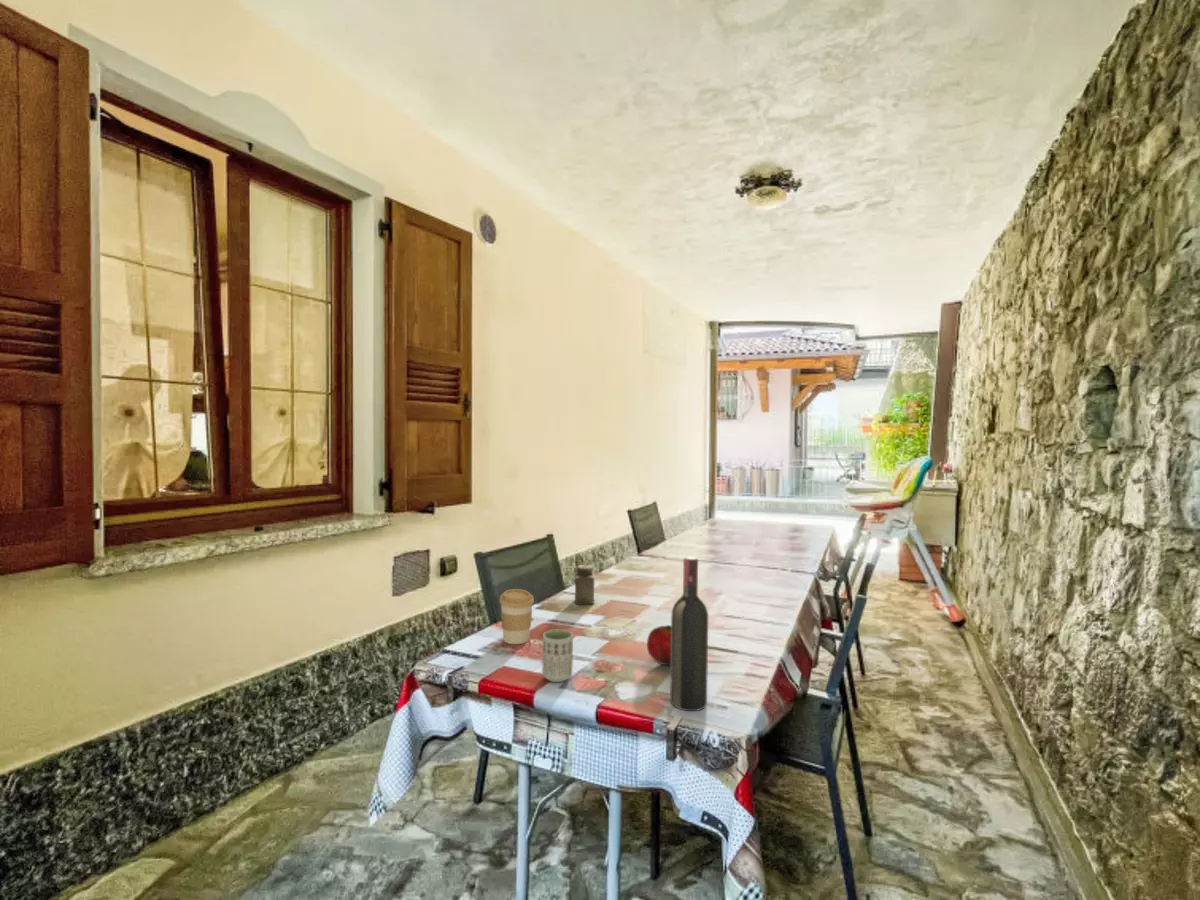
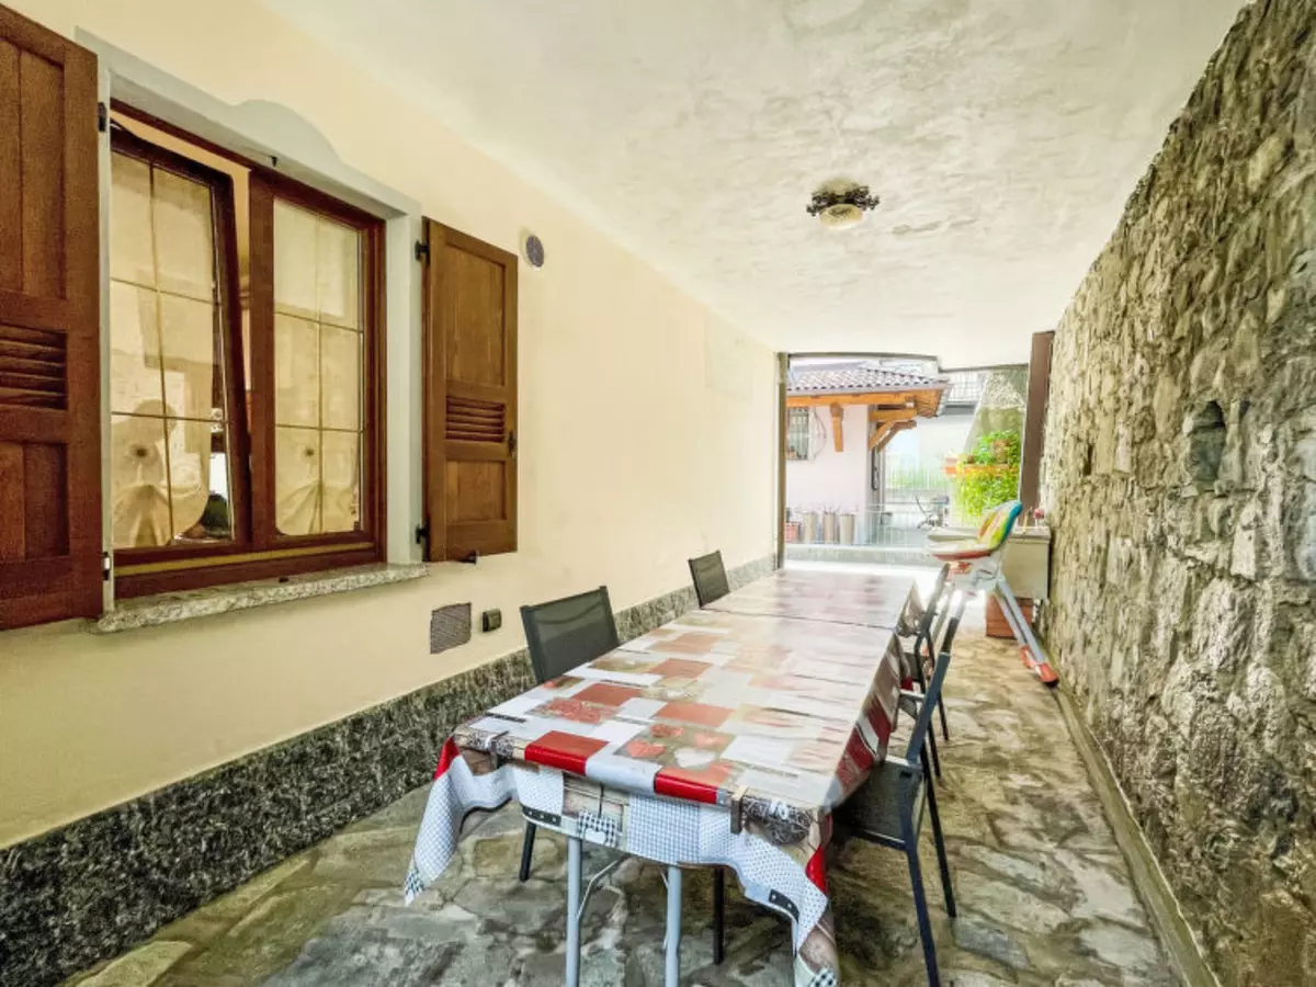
- wine bottle (689, 630)
- coffee cup (516, 615)
- cup (557, 655)
- salt shaker (584, 583)
- fruit (666, 643)
